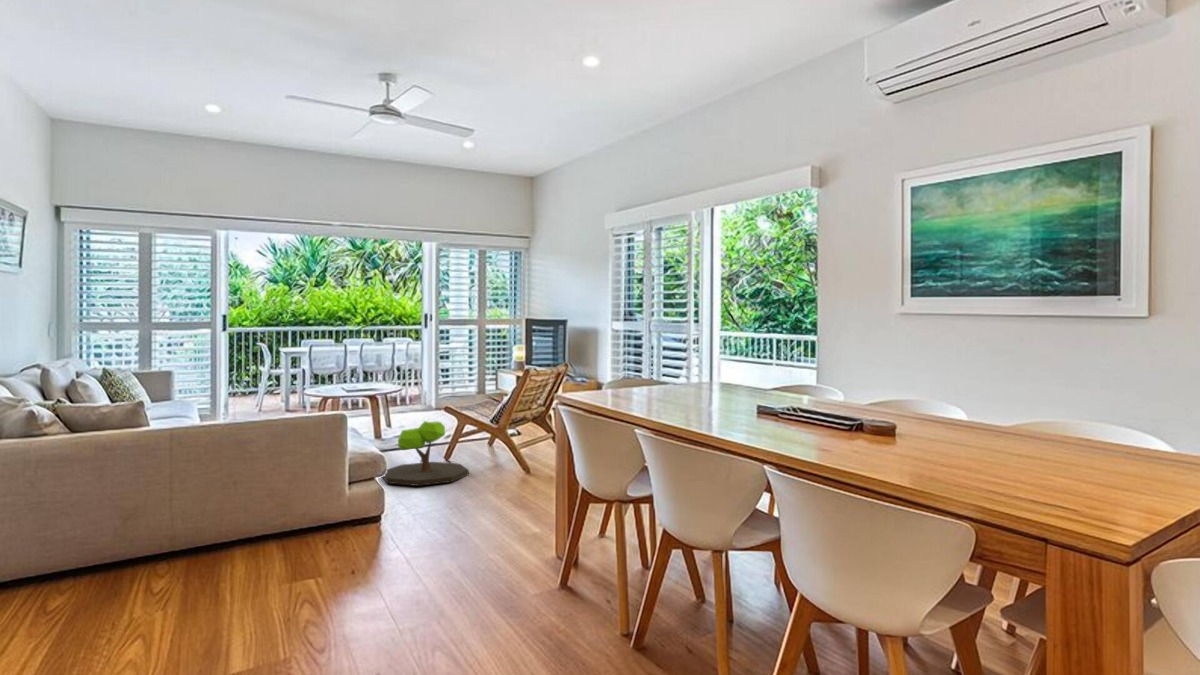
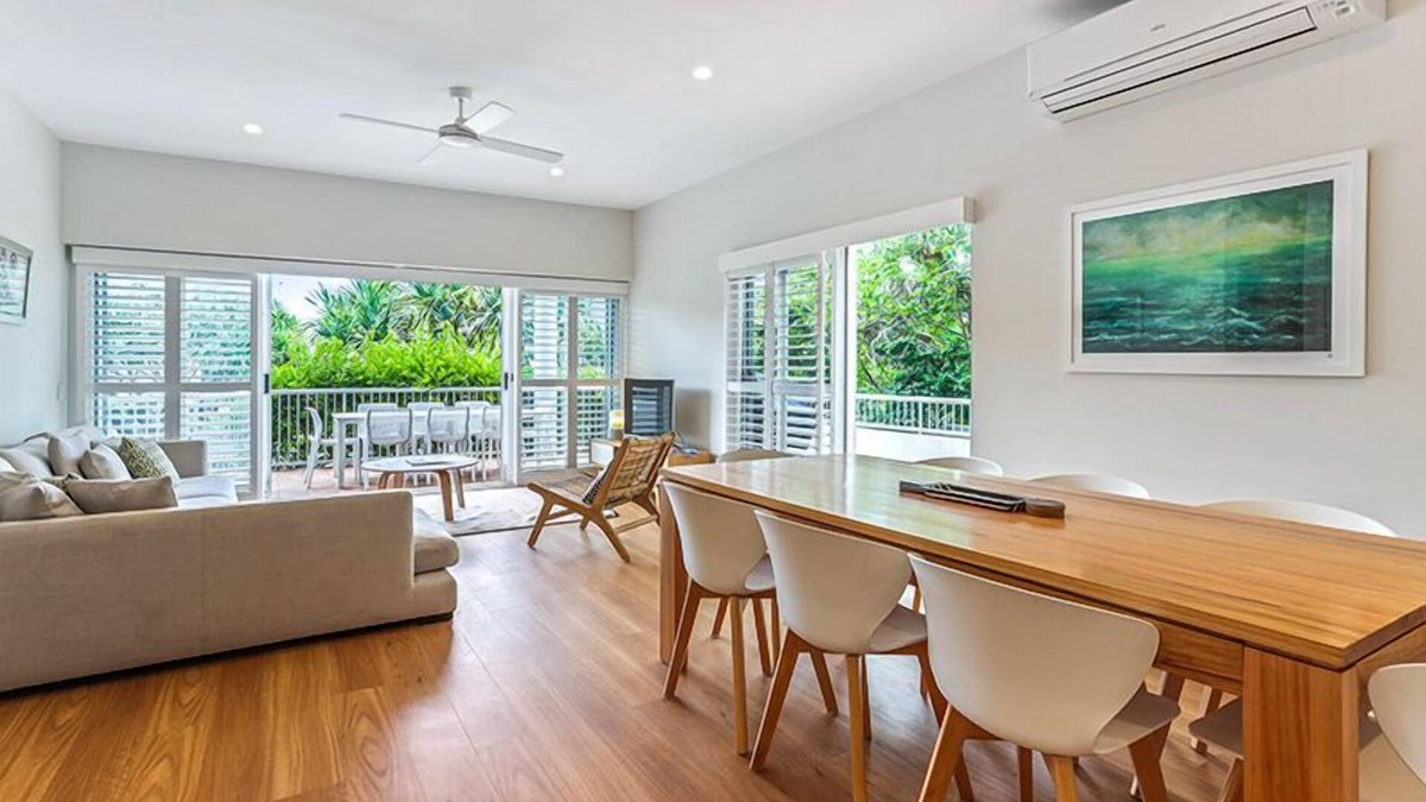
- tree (427, 448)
